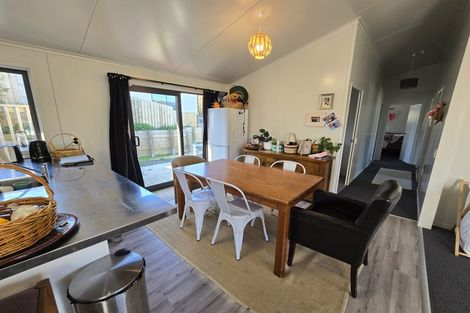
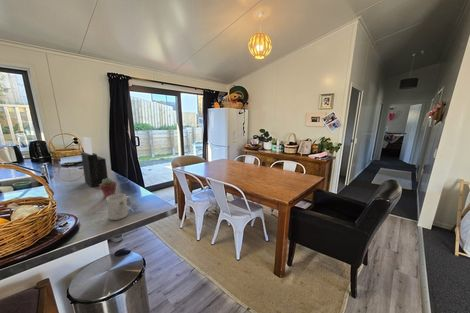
+ mug (121, 205)
+ potted succulent (108, 187)
+ knife block (95, 160)
